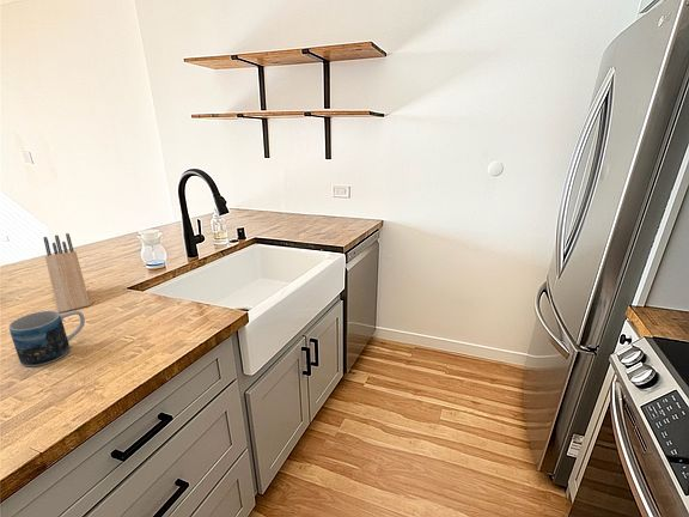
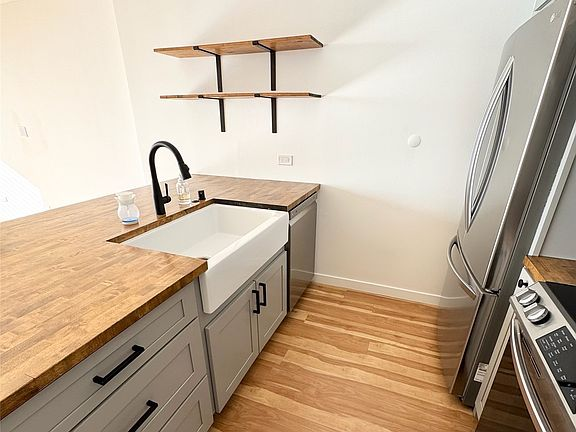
- knife block (65, 269)
- mug (51, 334)
